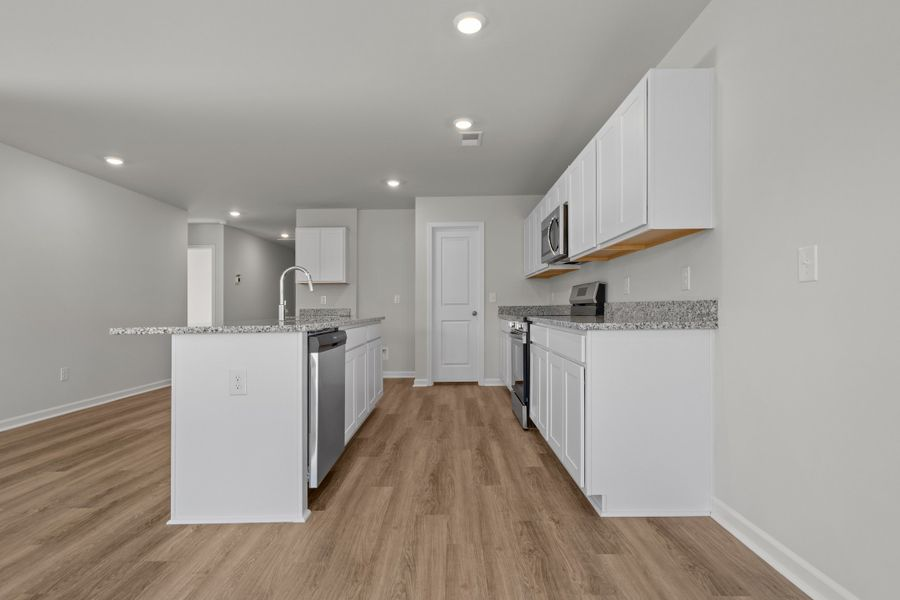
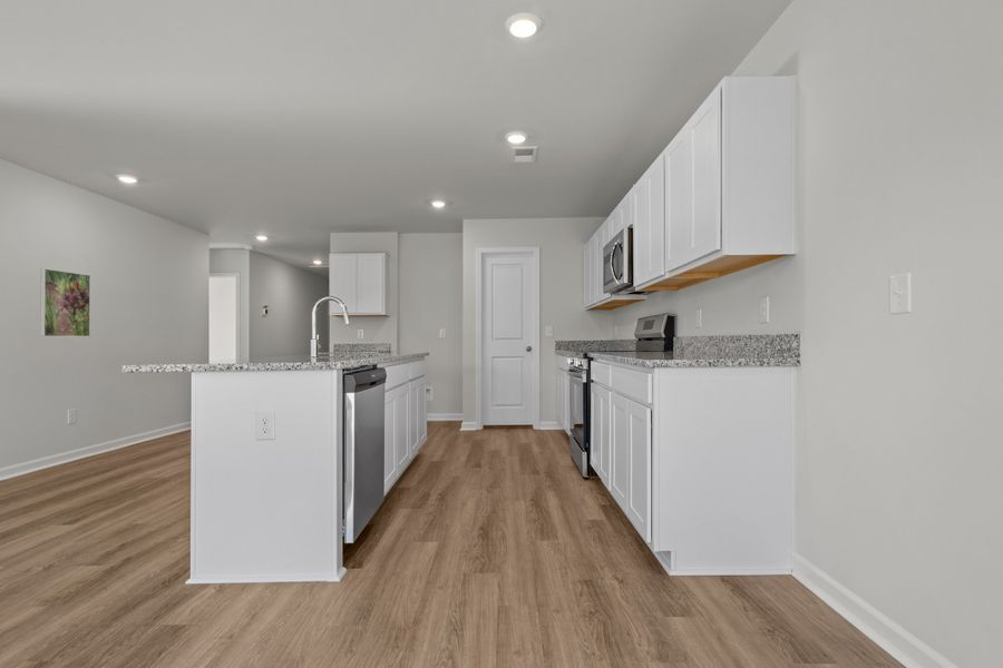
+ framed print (66, 304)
